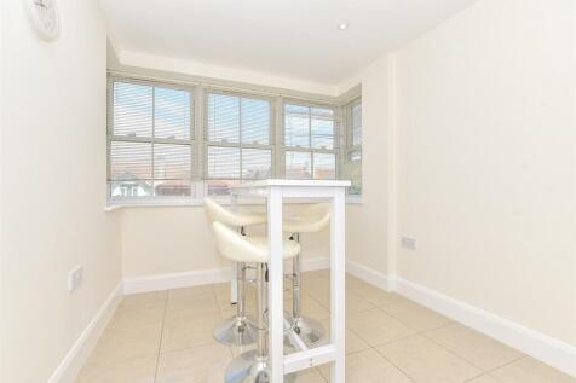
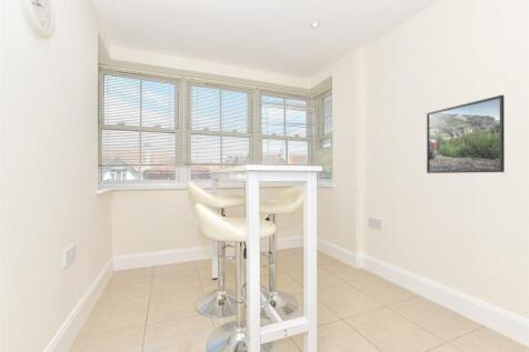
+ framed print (460, 139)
